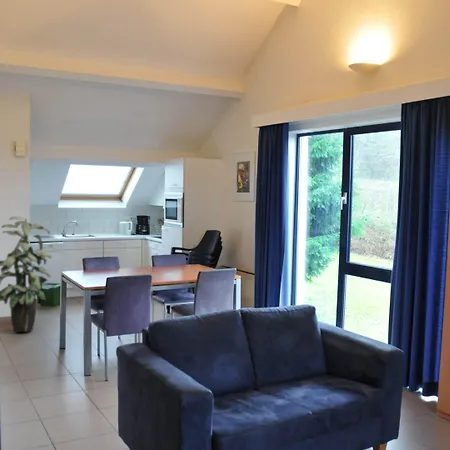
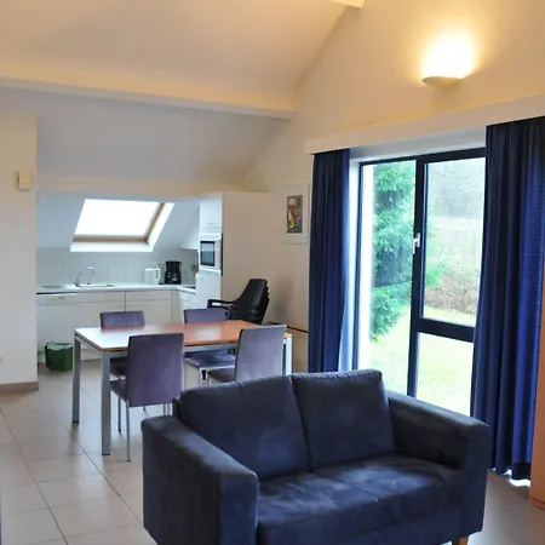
- indoor plant (21, 273)
